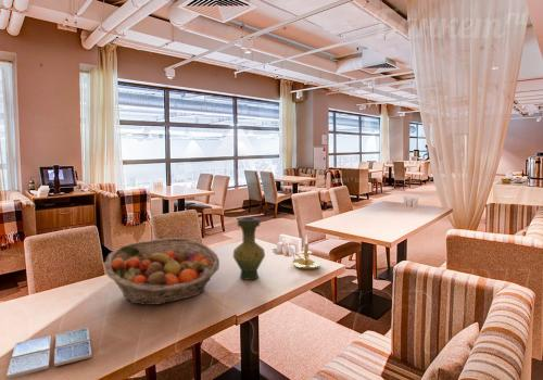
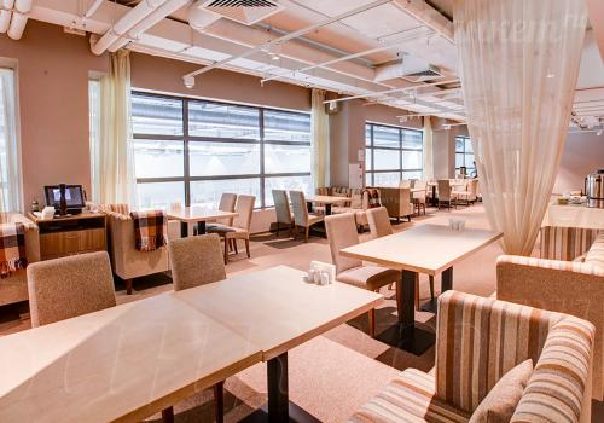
- fruit basket (164, 268)
- drink coaster (54, 351)
- vase (249, 248)
- candle holder (304, 250)
